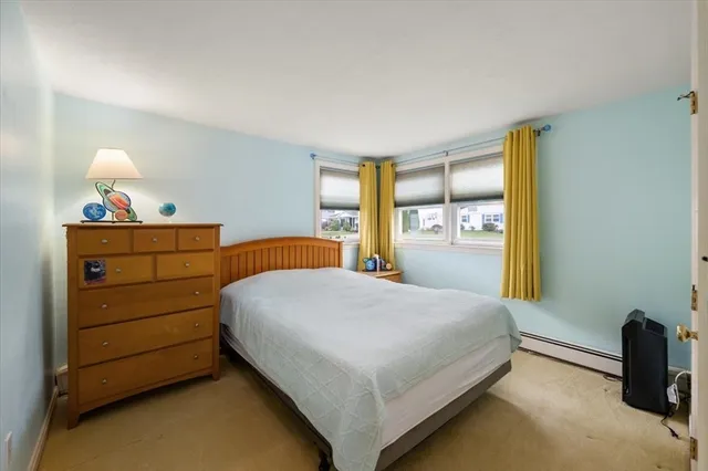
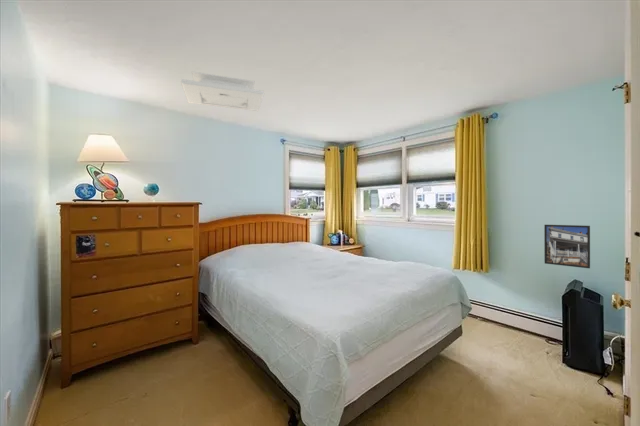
+ ceiling light (224, 90)
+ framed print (566, 245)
